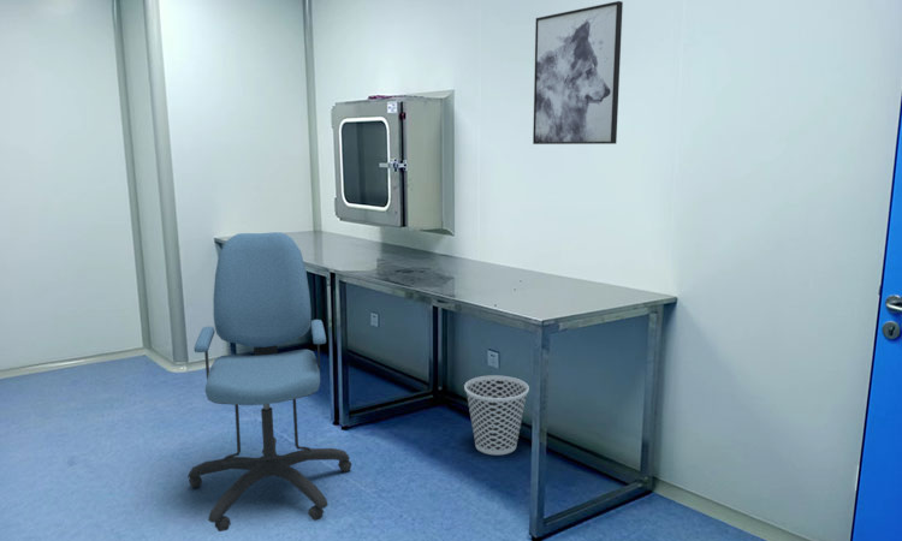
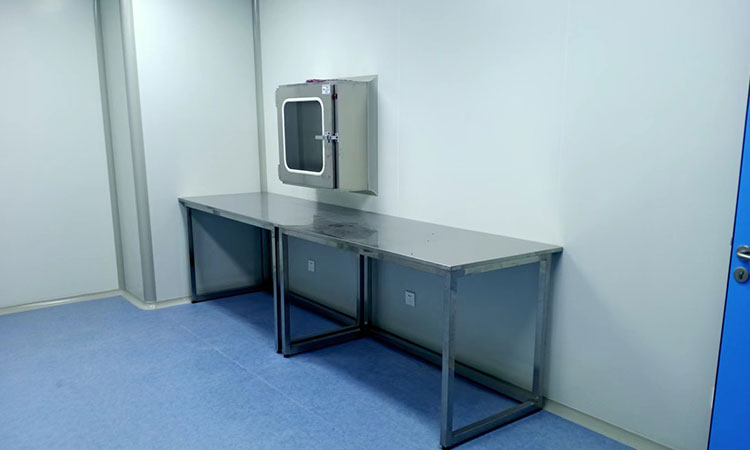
- wastebasket (495, 416)
- wall art (574, 78)
- office chair (266, 367)
